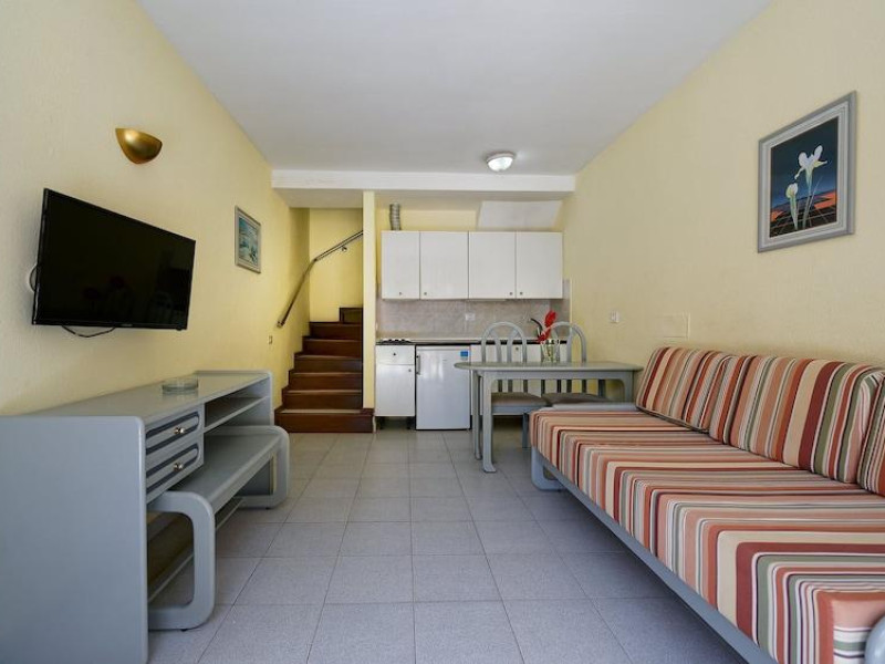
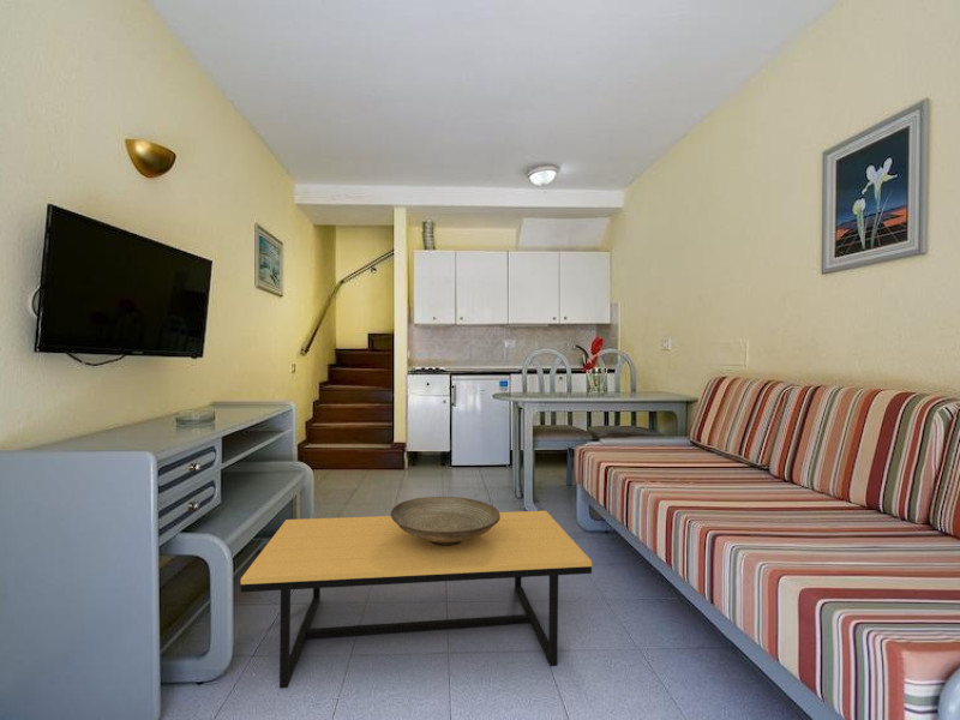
+ coffee table (420, 582)
+ decorative bowl (445, 524)
